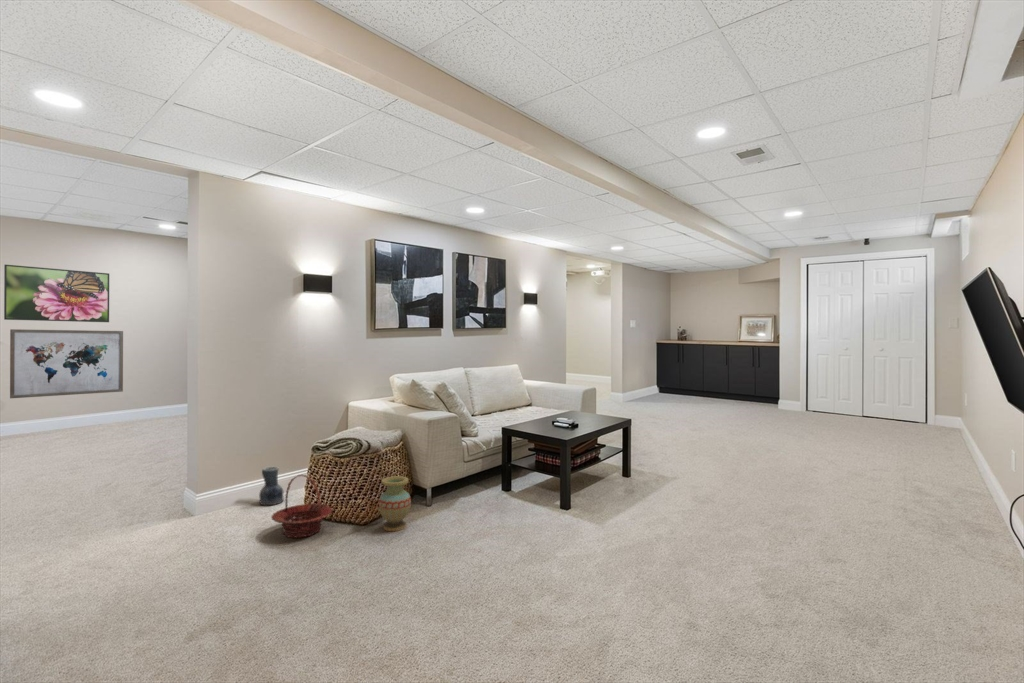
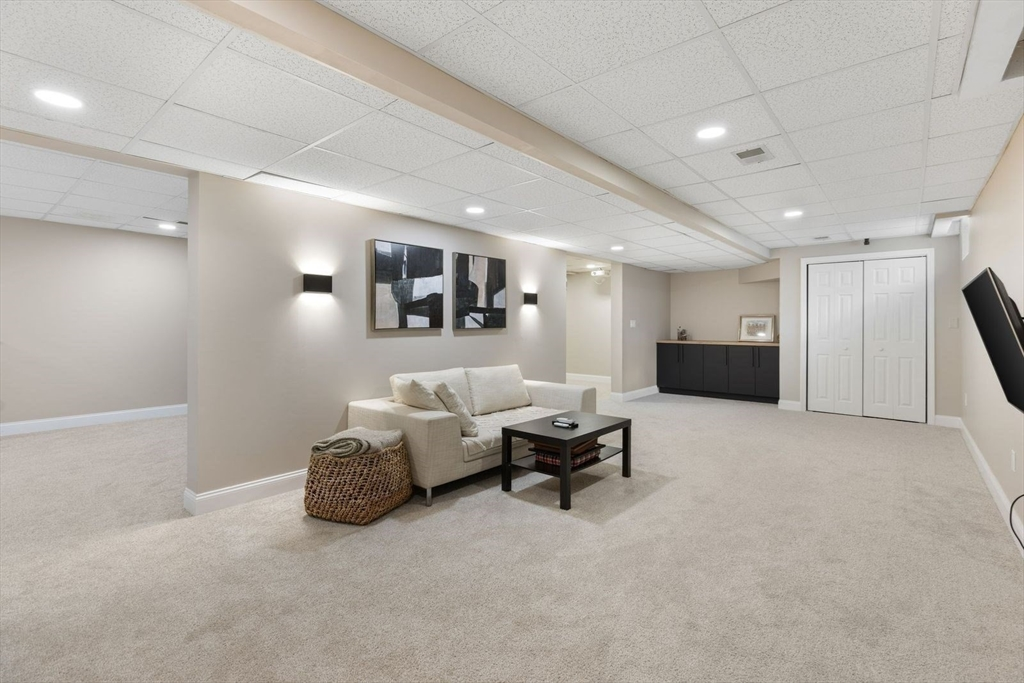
- vase (271, 484)
- wall art (70, 362)
- vase (394, 503)
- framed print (59, 295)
- basket (303, 504)
